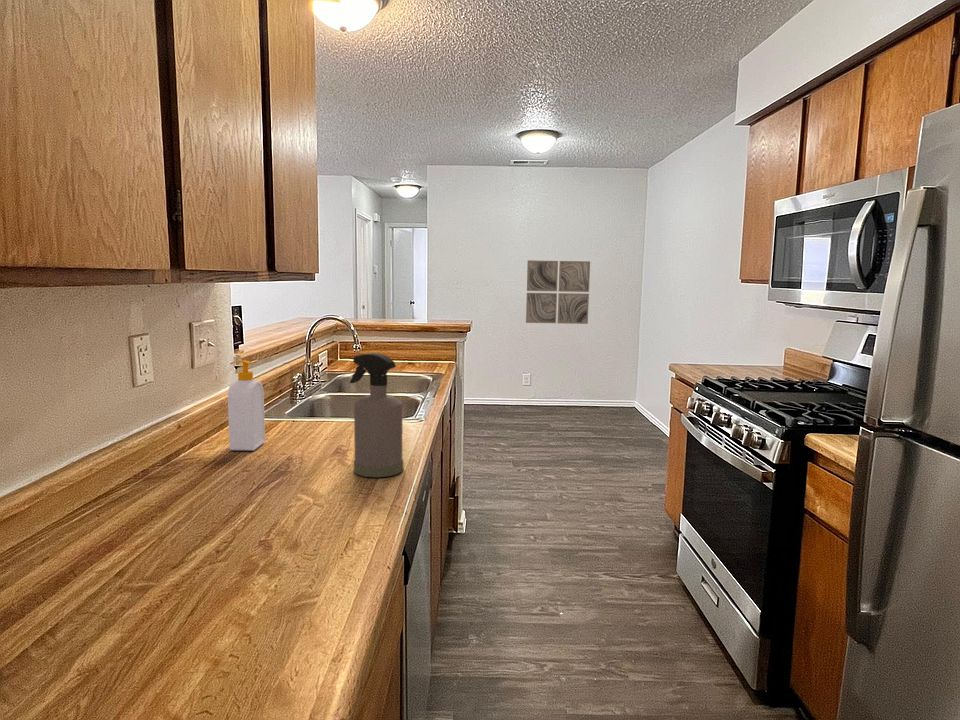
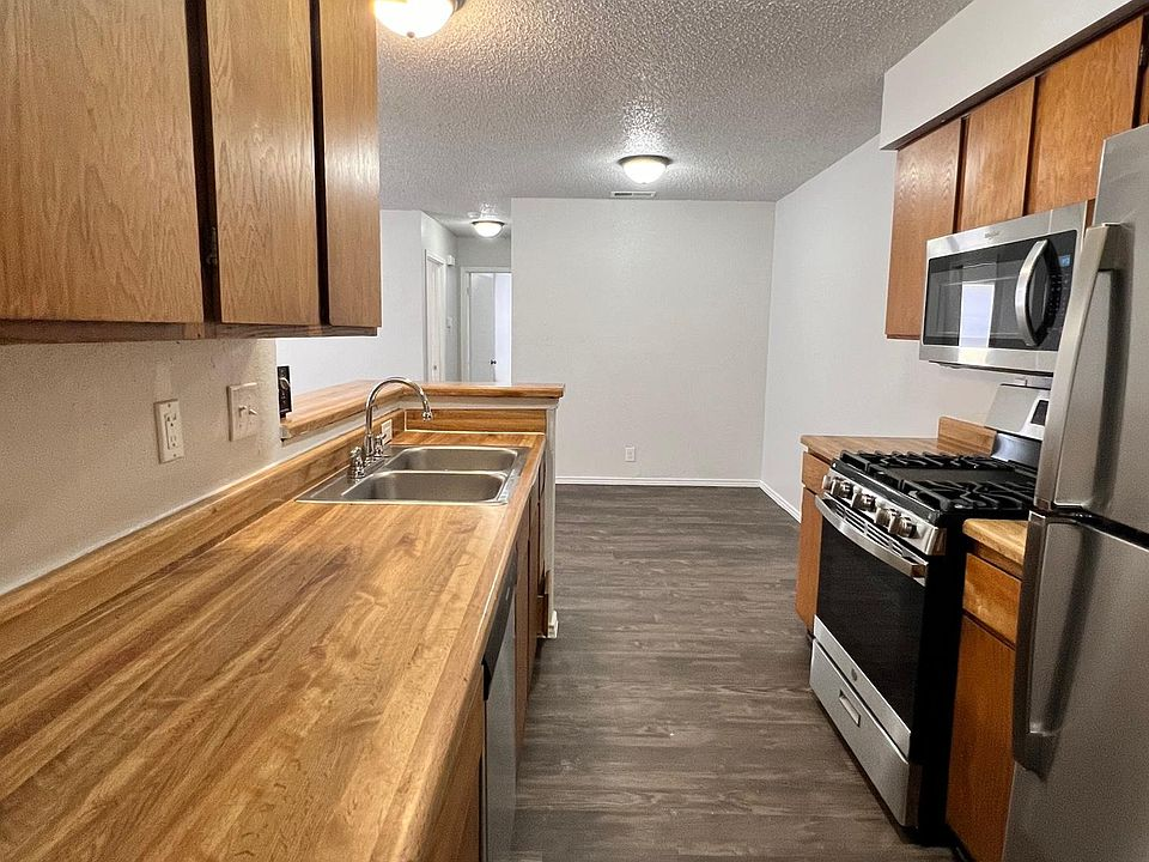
- wall art (558, 293)
- spray bottle (375, 412)
- soap bottle (245, 404)
